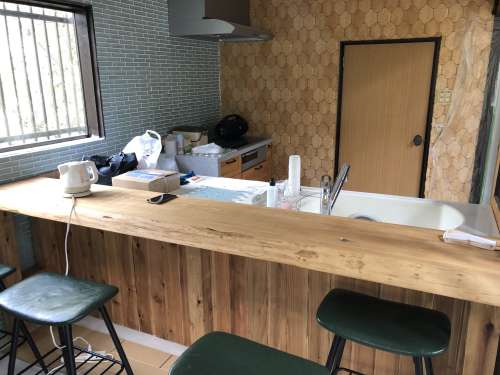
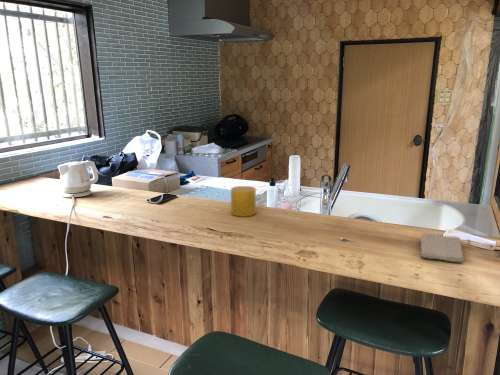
+ washcloth (441, 246)
+ cup (243, 201)
